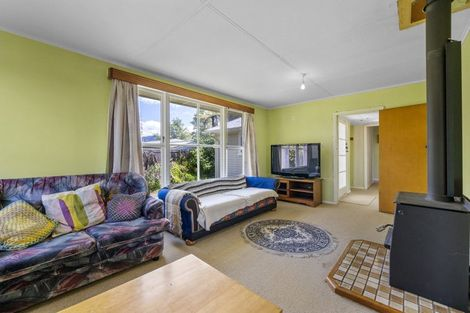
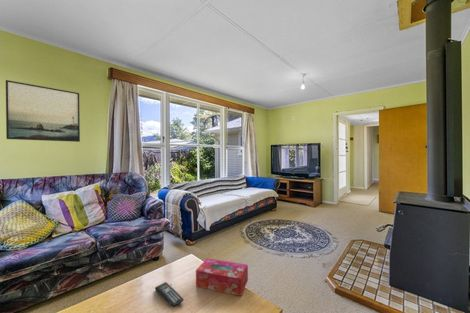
+ tissue box (222, 275)
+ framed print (46, 113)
+ remote control (168, 293)
